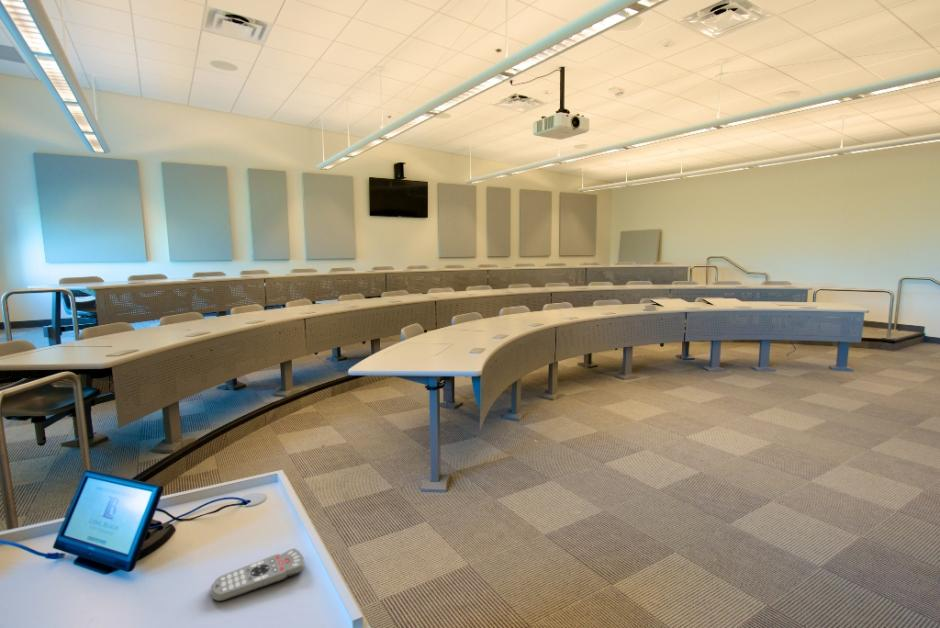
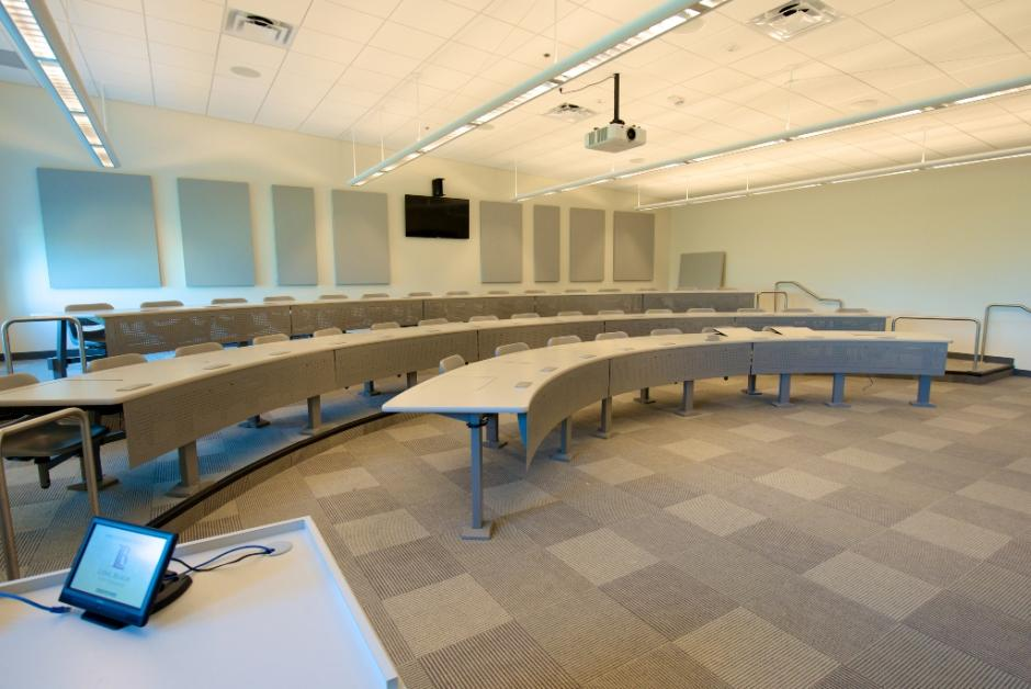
- remote control (259, 574)
